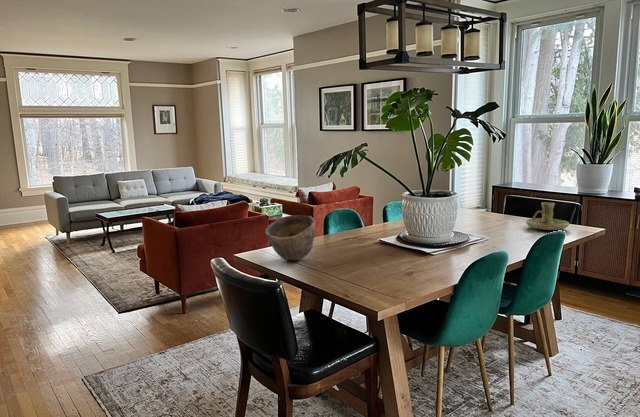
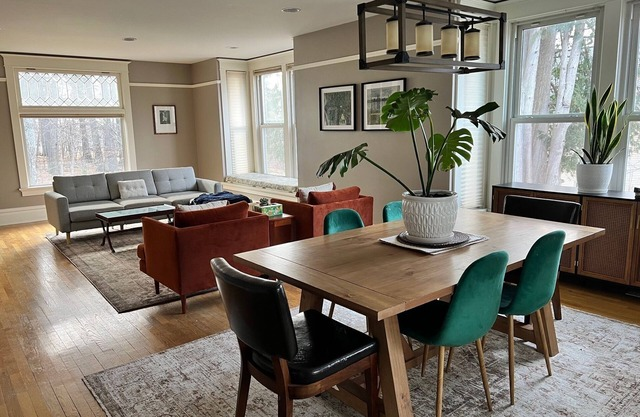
- candle holder (545, 216)
- bowl (290, 239)
